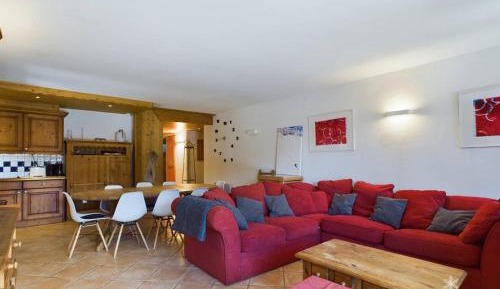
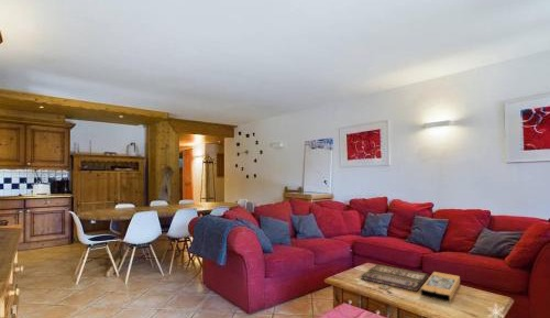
+ board game (407, 279)
